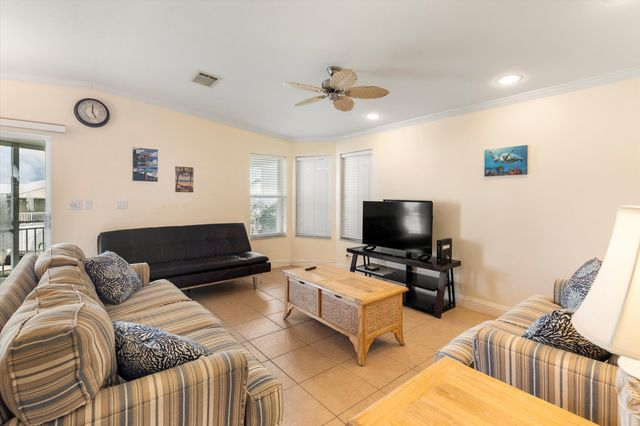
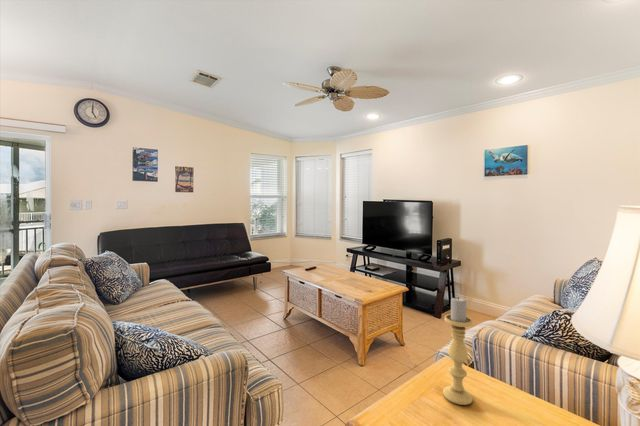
+ candle holder (458, 346)
